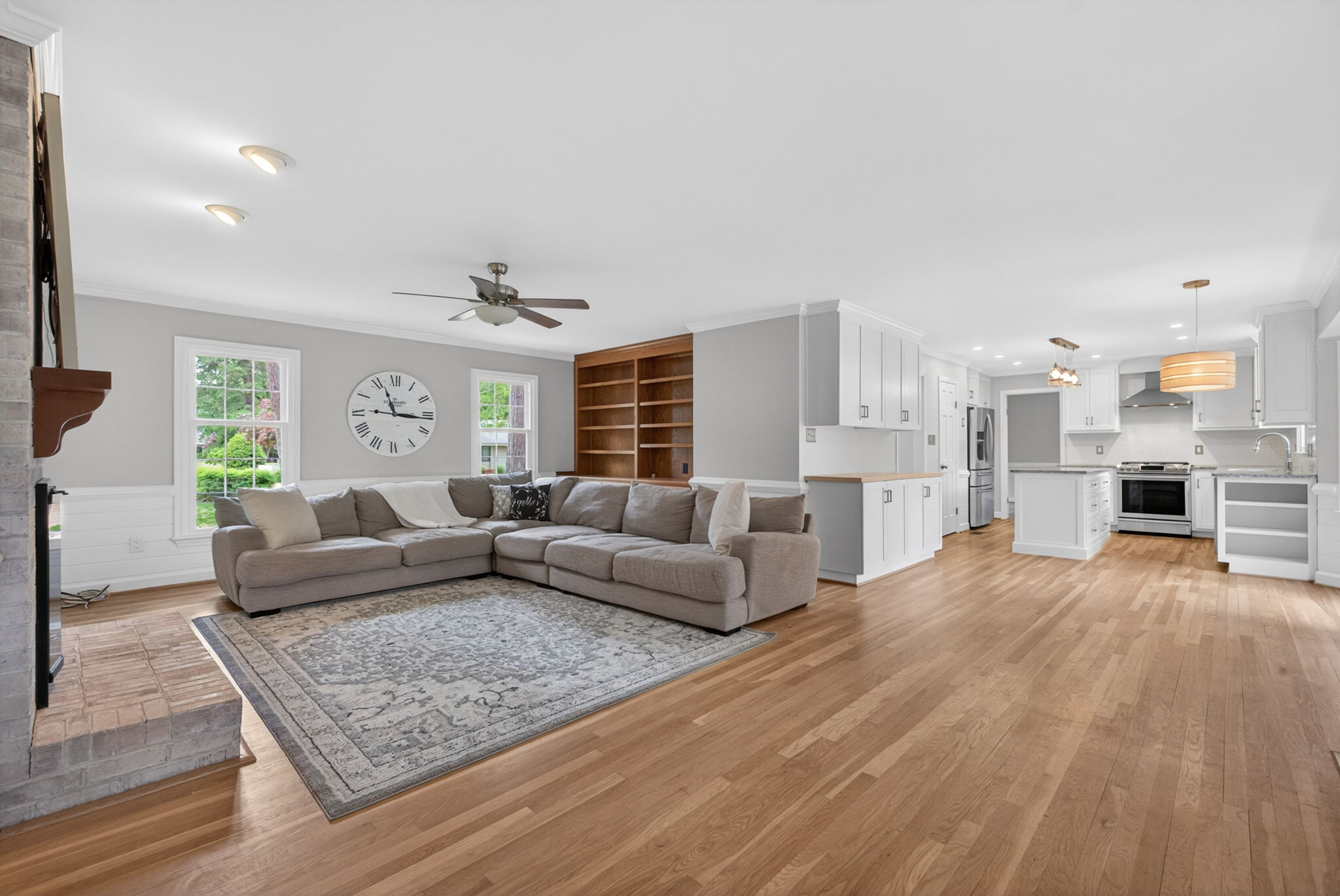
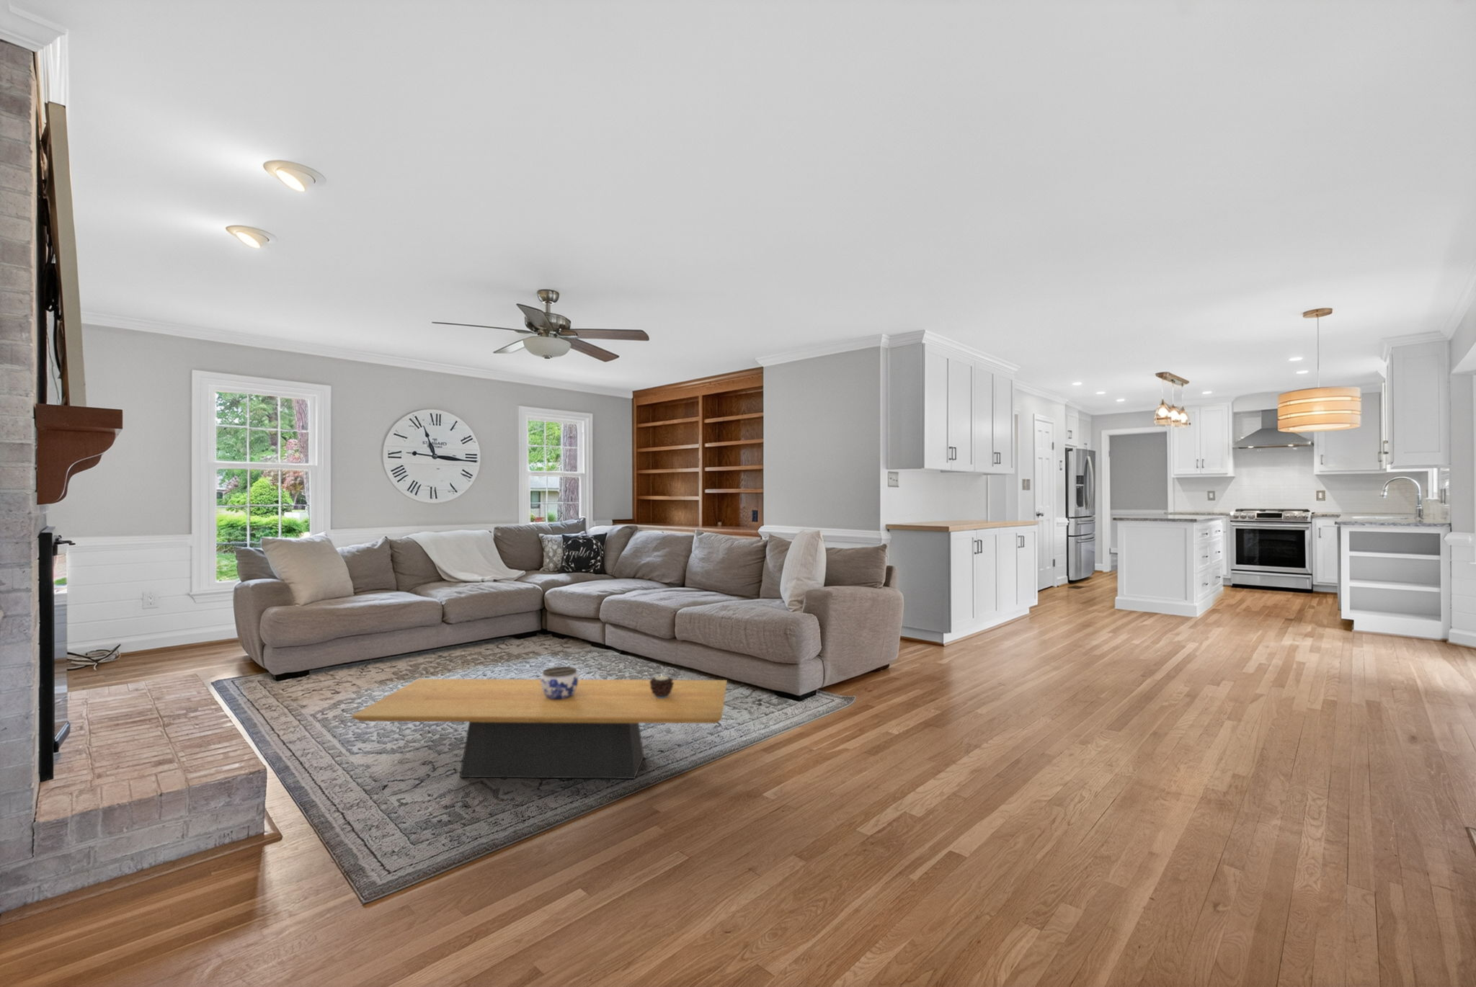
+ candle (661, 684)
+ jar (560, 682)
+ coffee table (555, 731)
